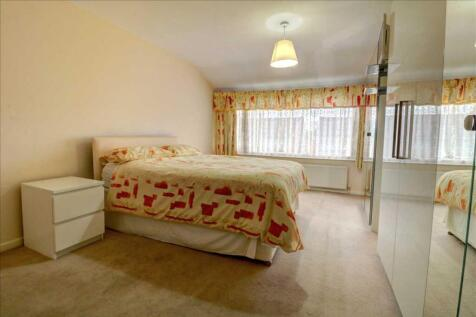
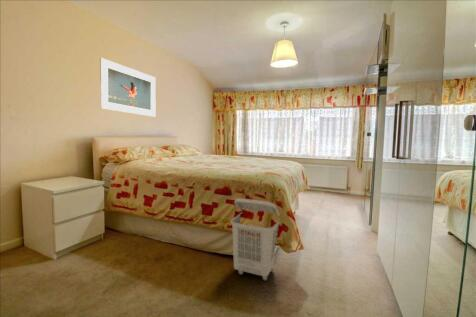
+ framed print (131, 91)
+ laundry basket (255, 235)
